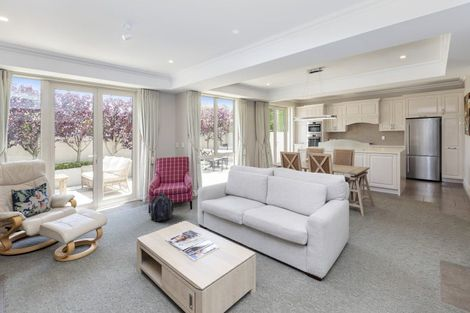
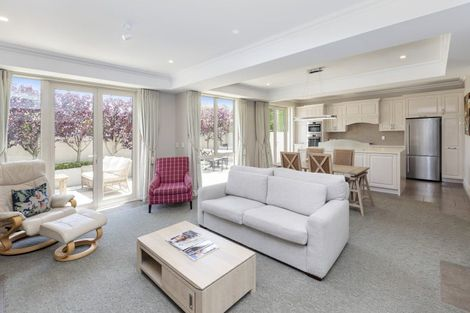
- backpack (161, 205)
